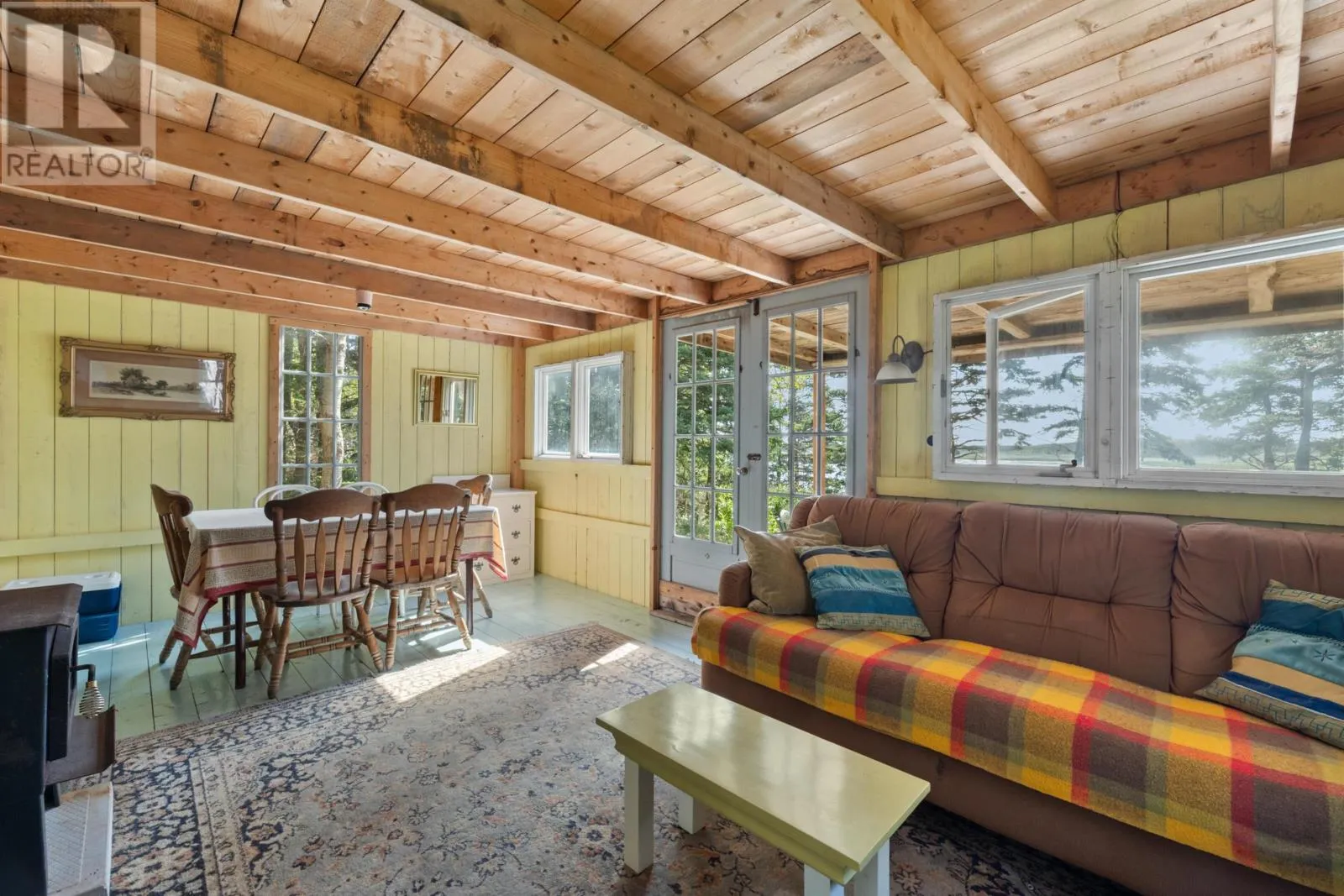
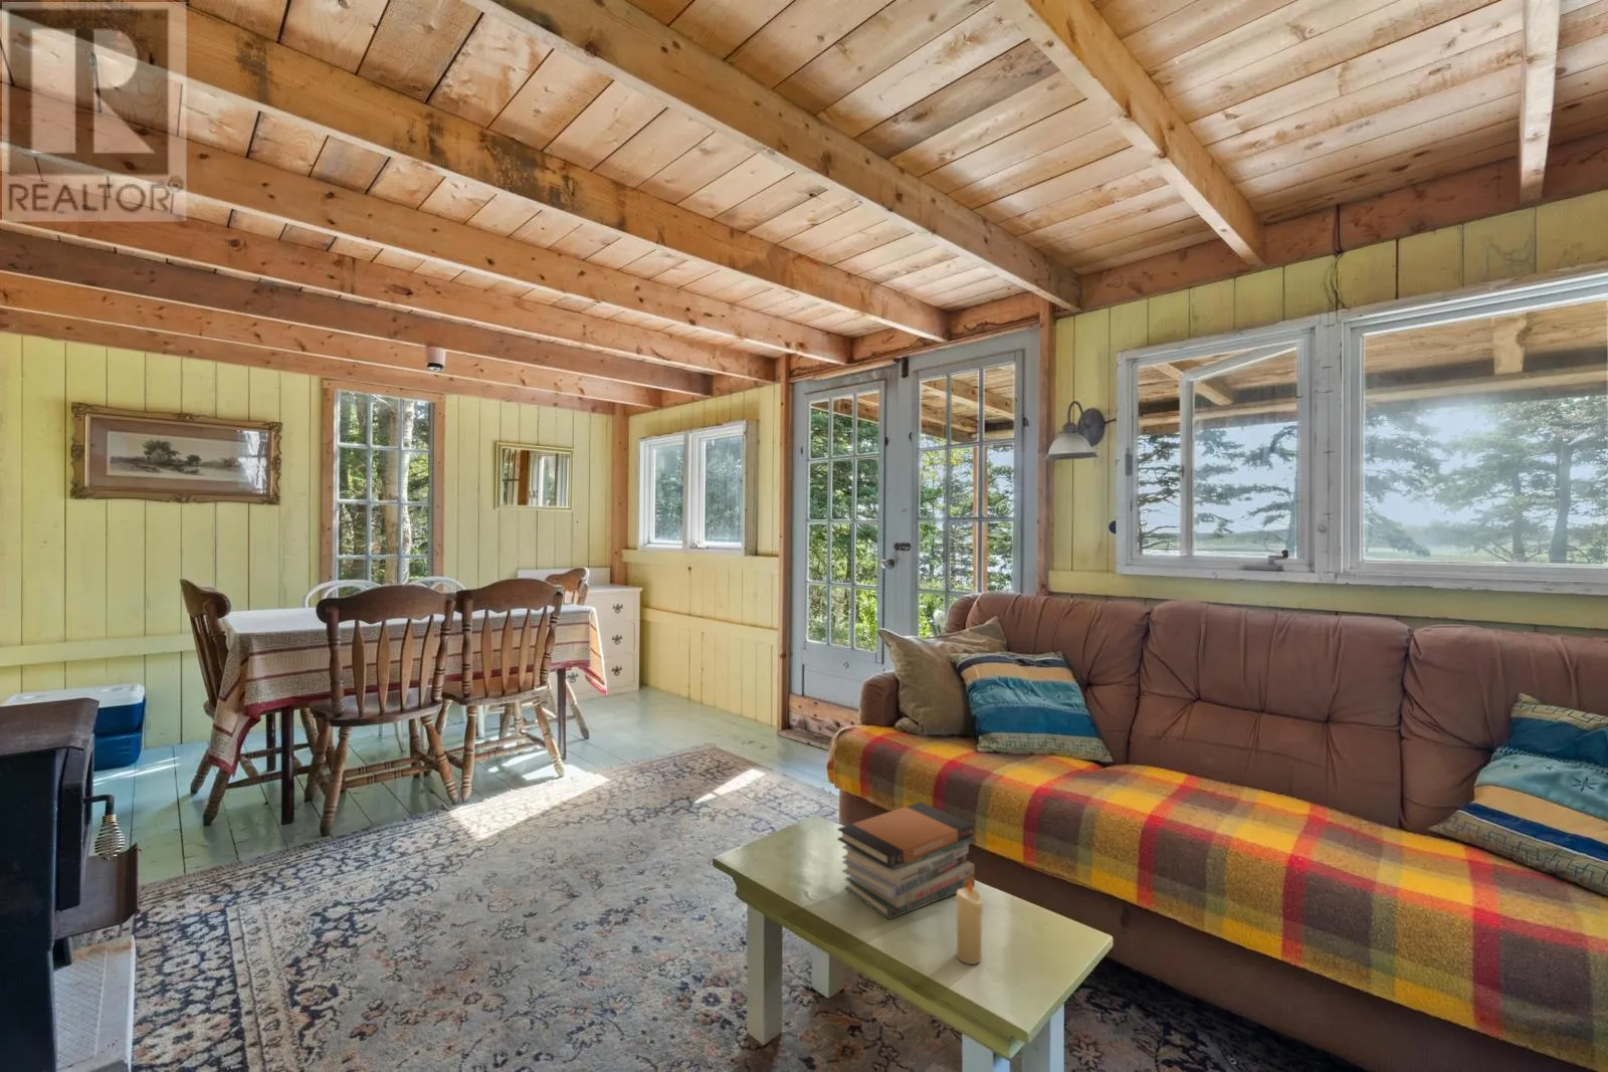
+ candle (969, 918)
+ book stack (907, 857)
